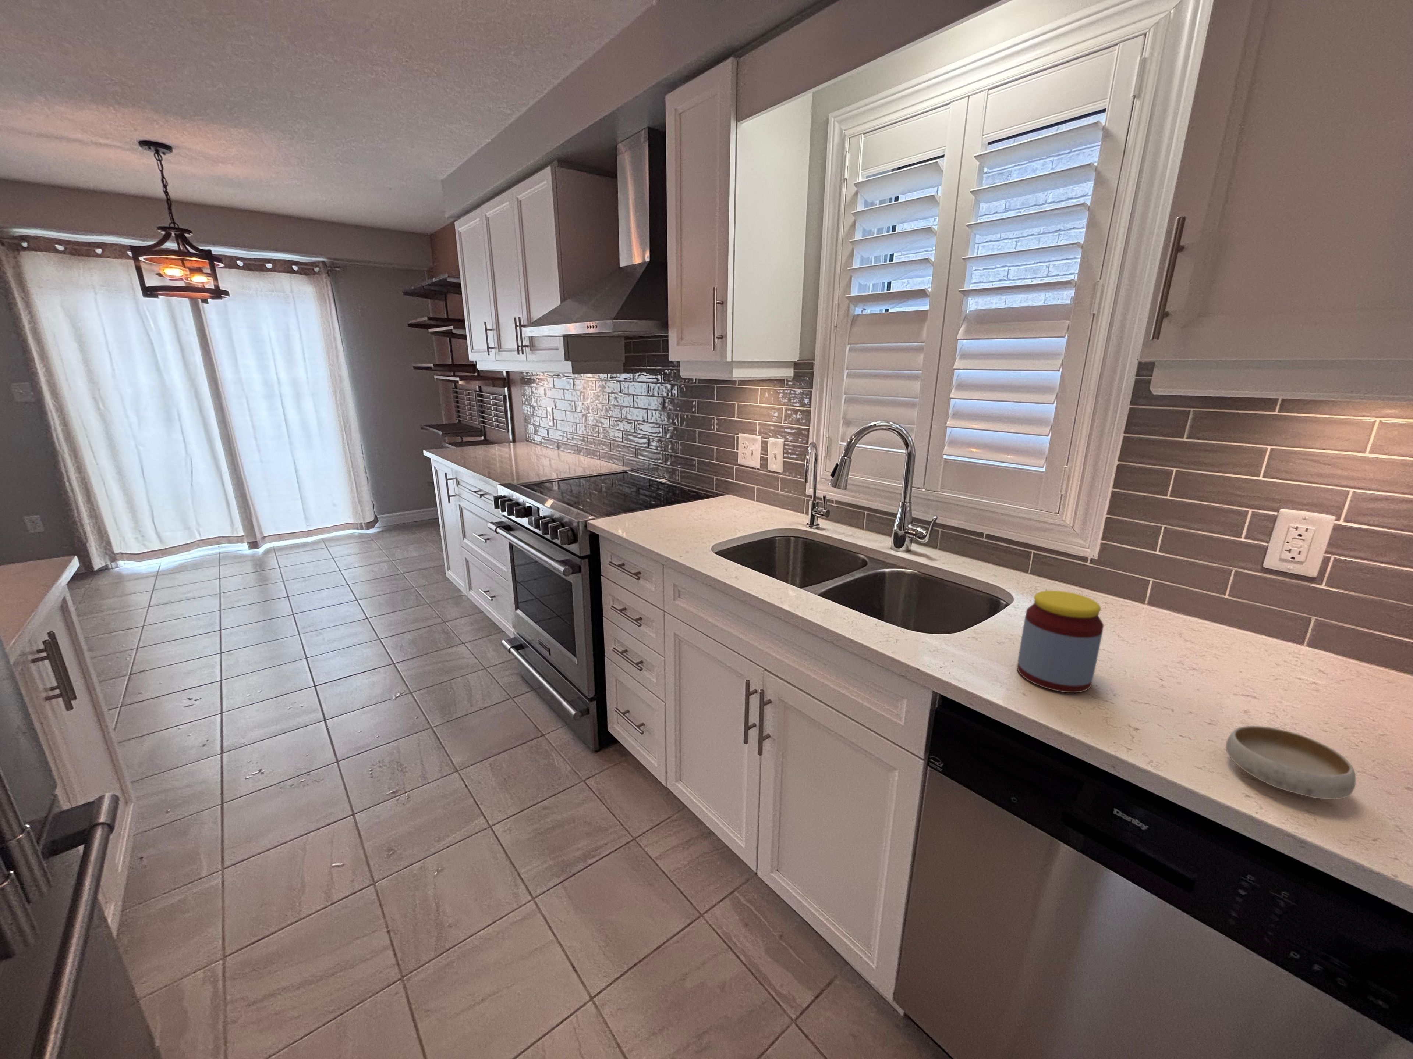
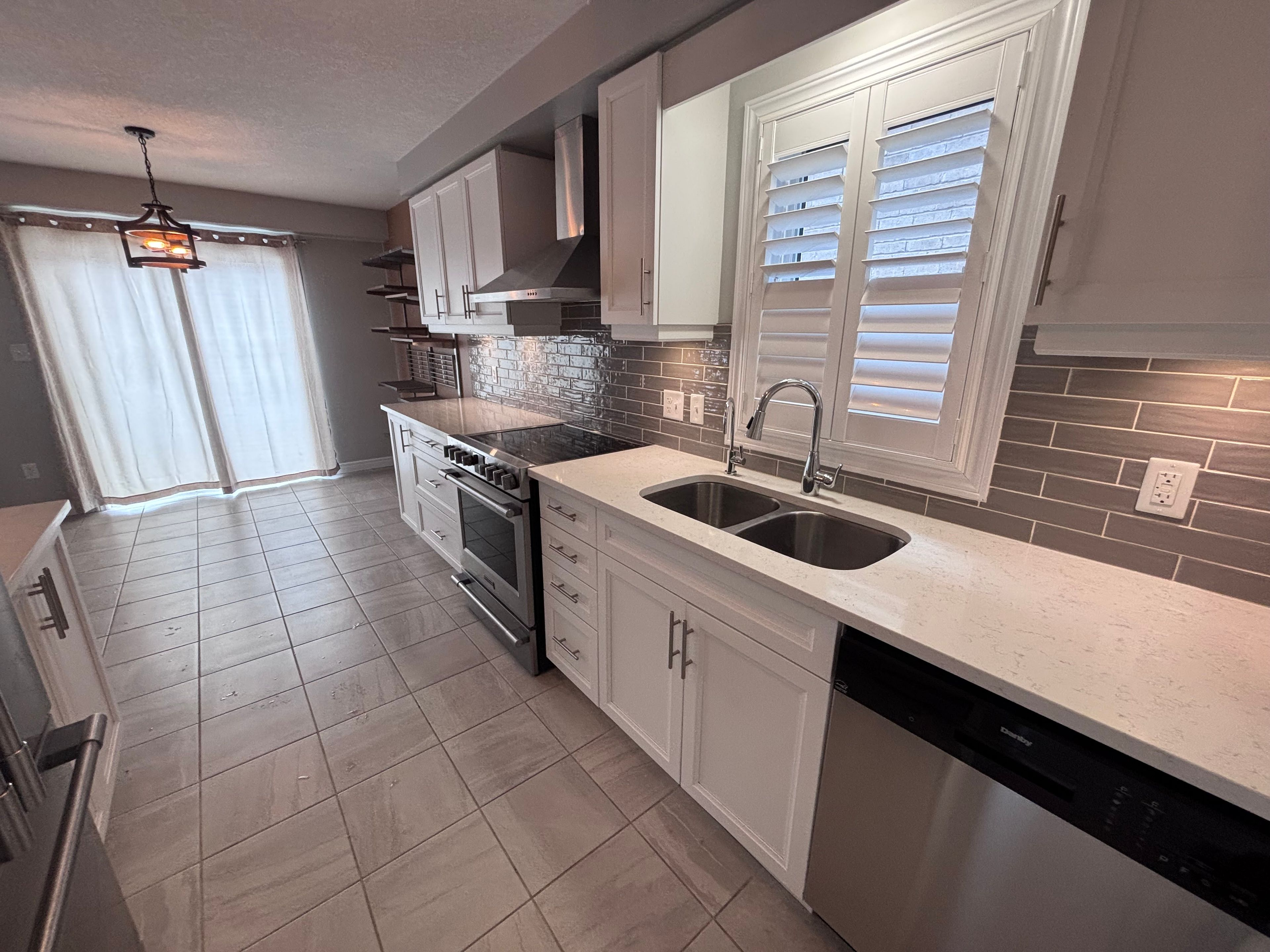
- bowl (1286, 764)
- jar (1059, 639)
